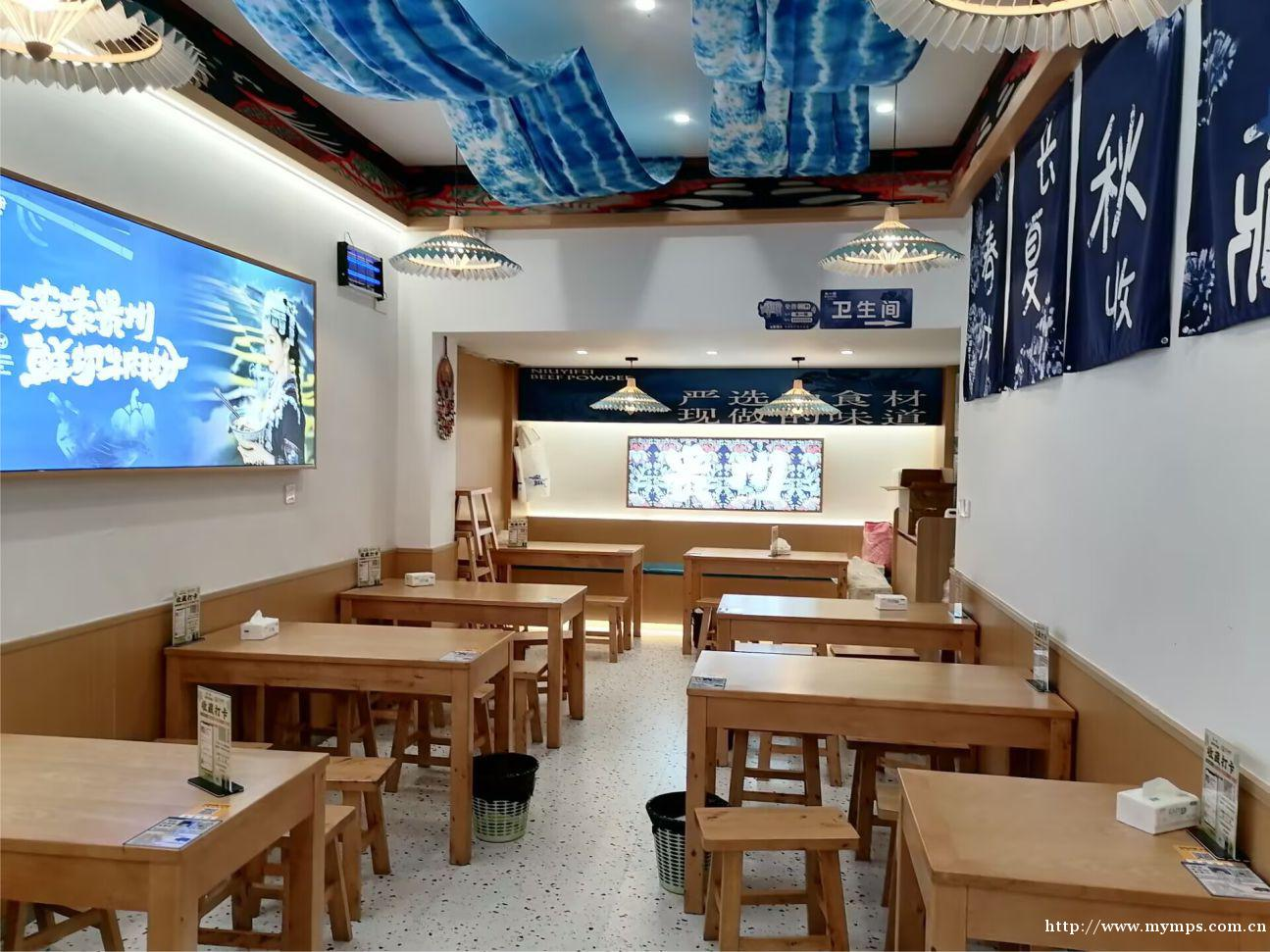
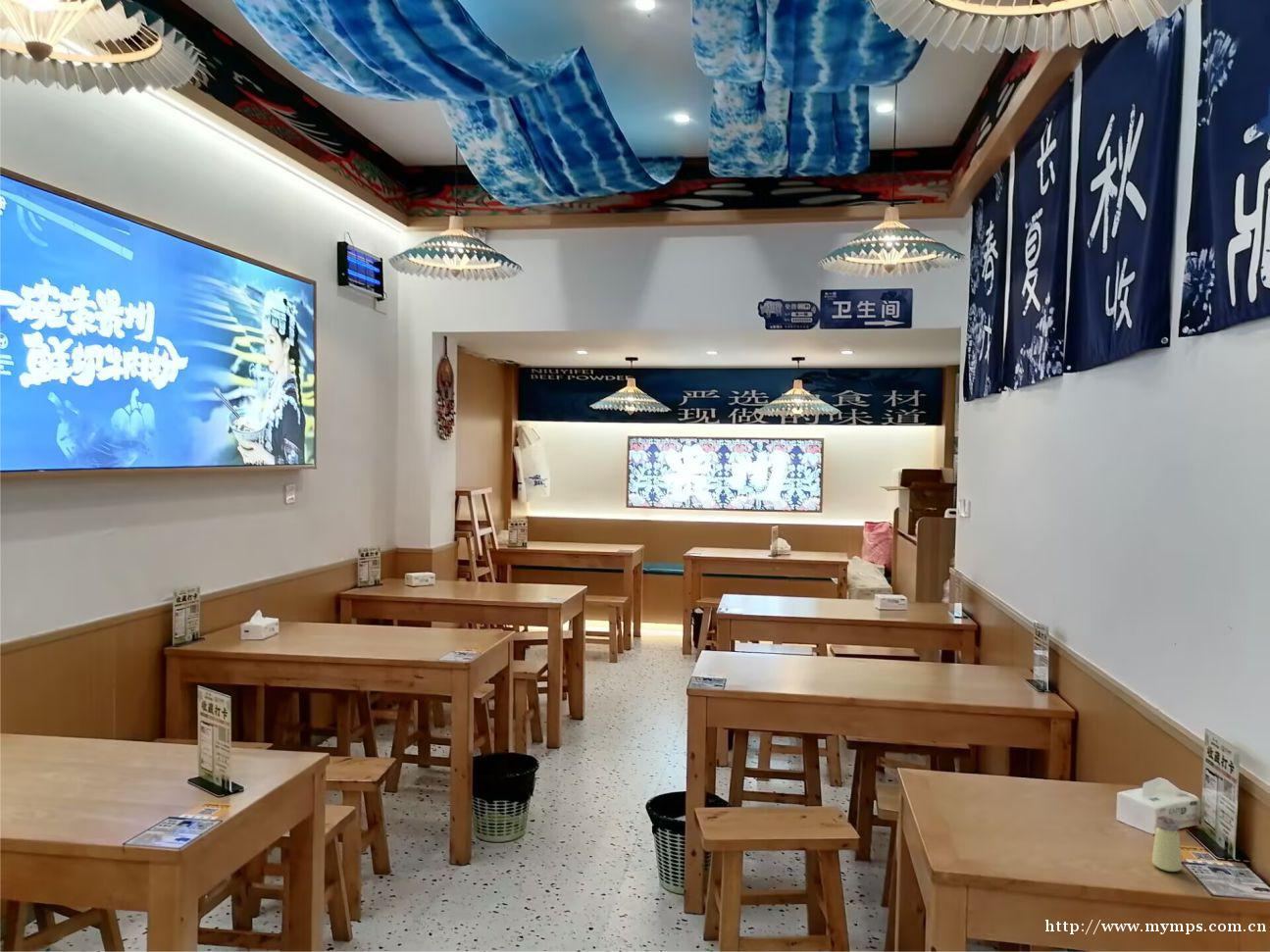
+ saltshaker (1167, 842)
